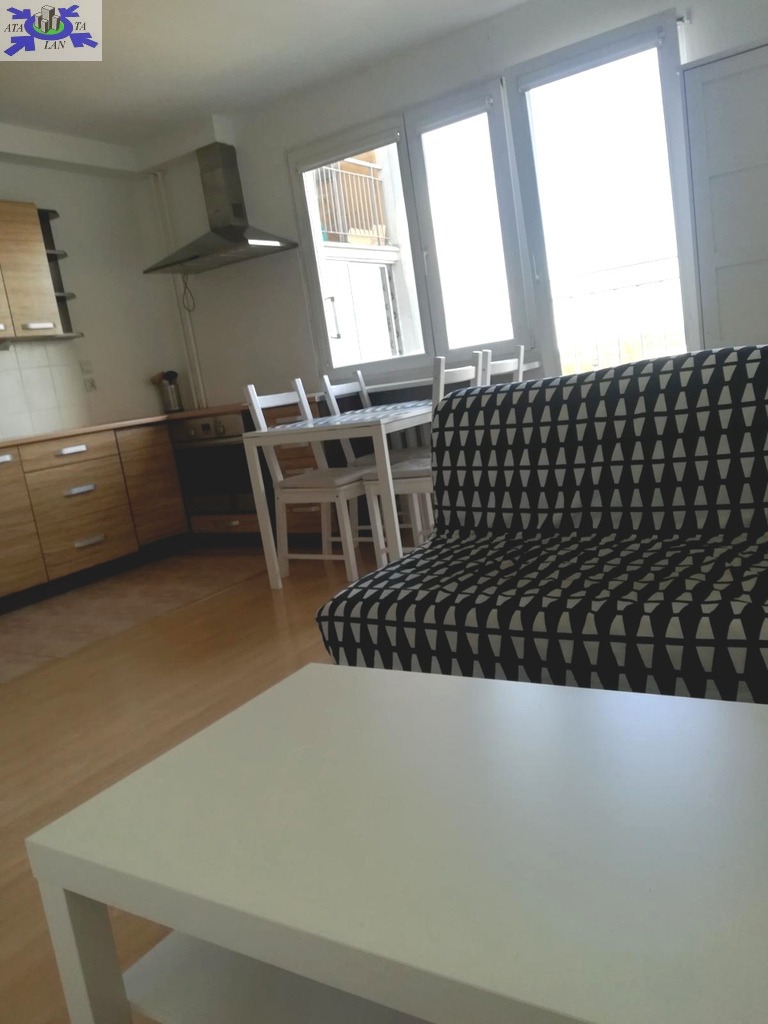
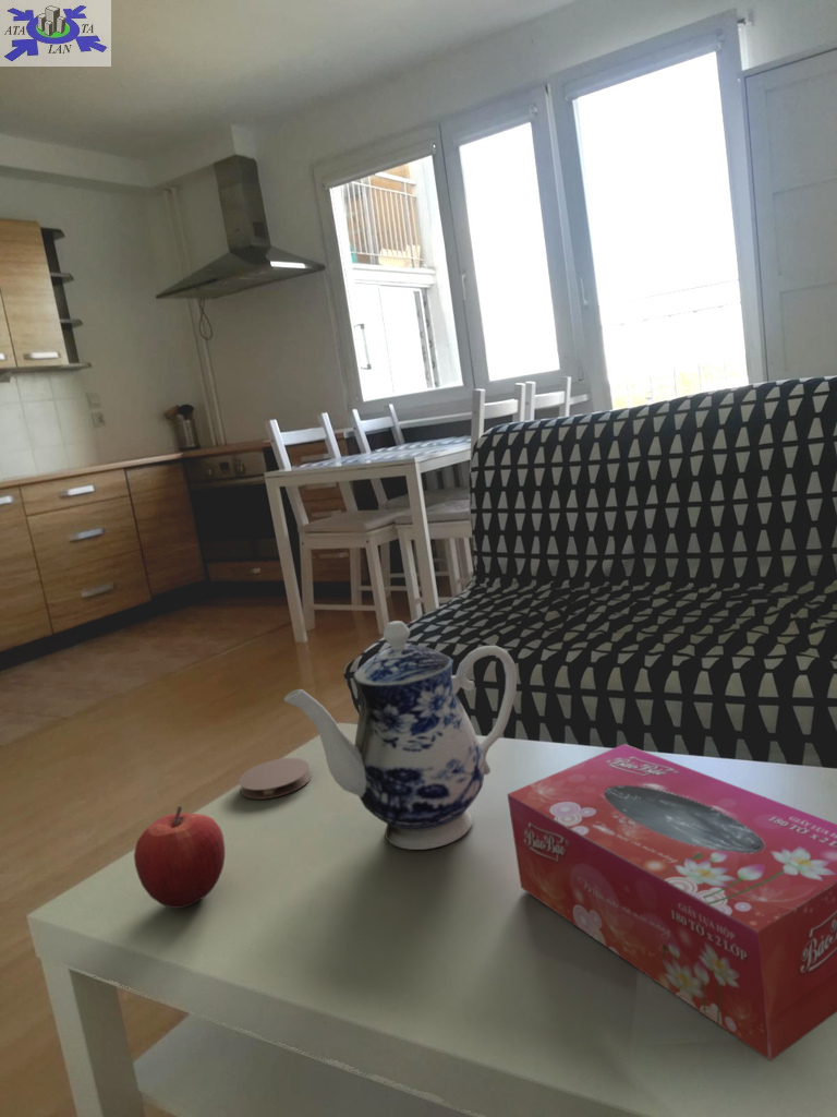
+ teapot (412, 726)
+ tissue box (682, 869)
+ coaster (275, 778)
+ fruit (180, 855)
